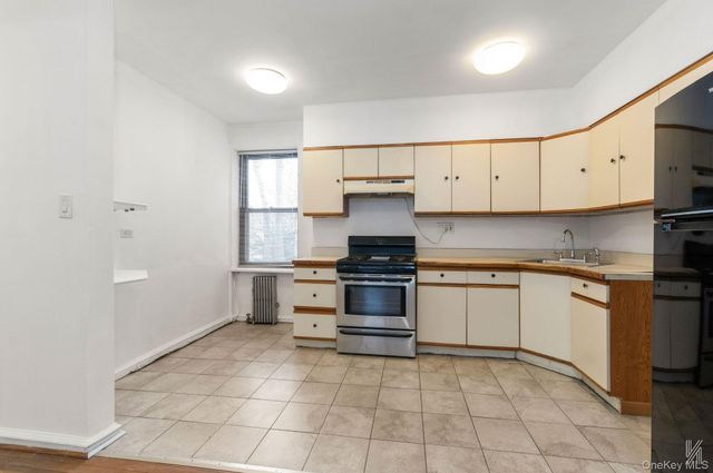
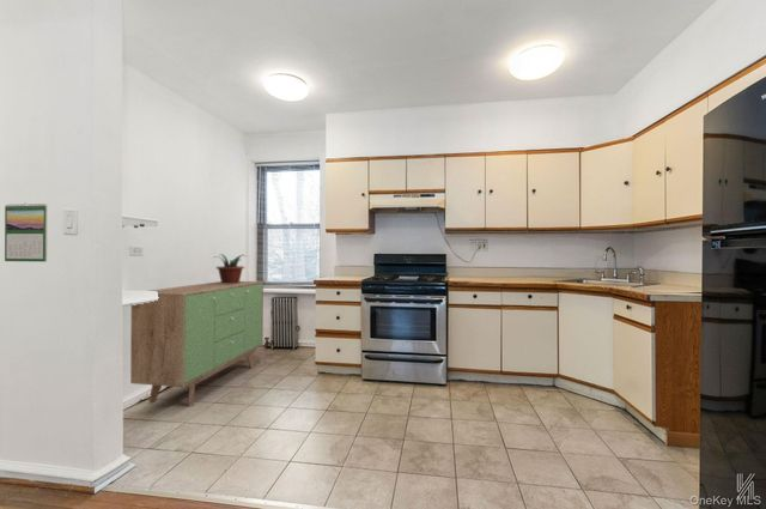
+ sideboard (209, 334)
+ potted plant (231, 268)
+ calendar (25, 231)
